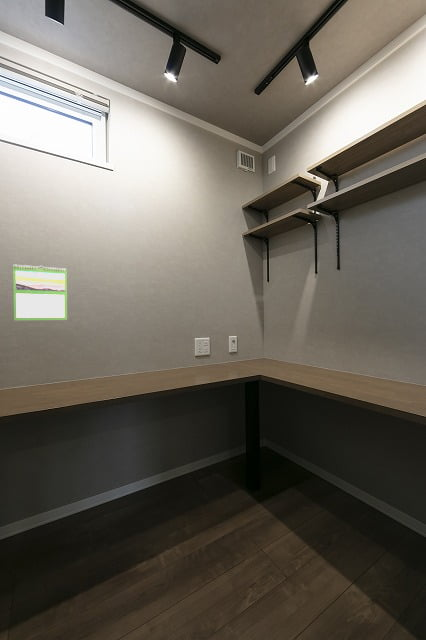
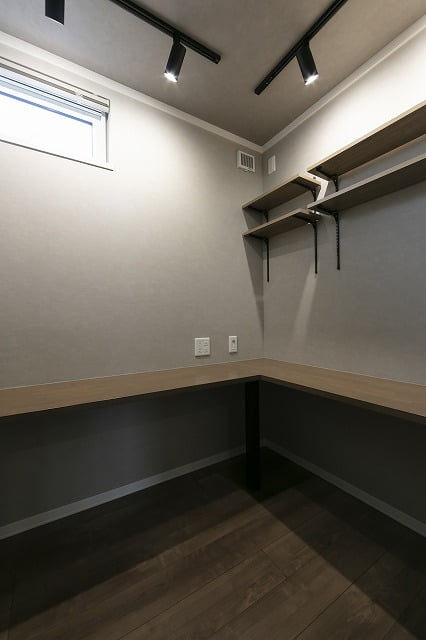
- calendar (41, 292)
